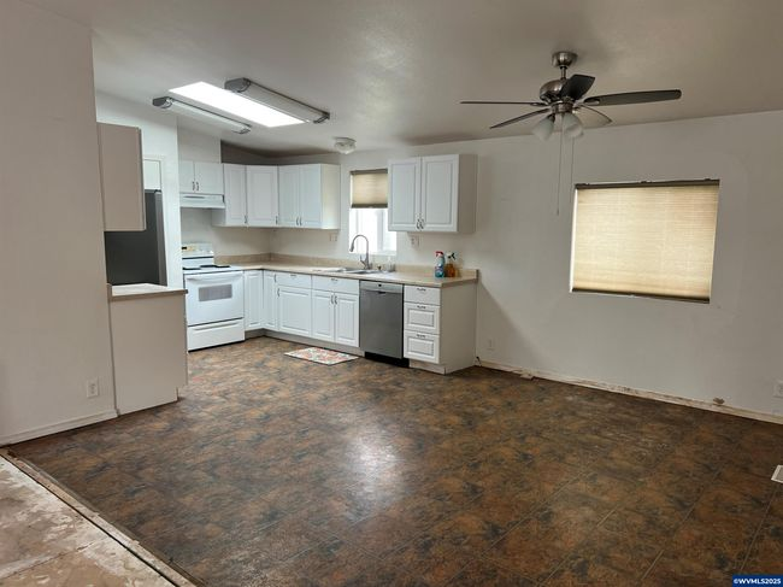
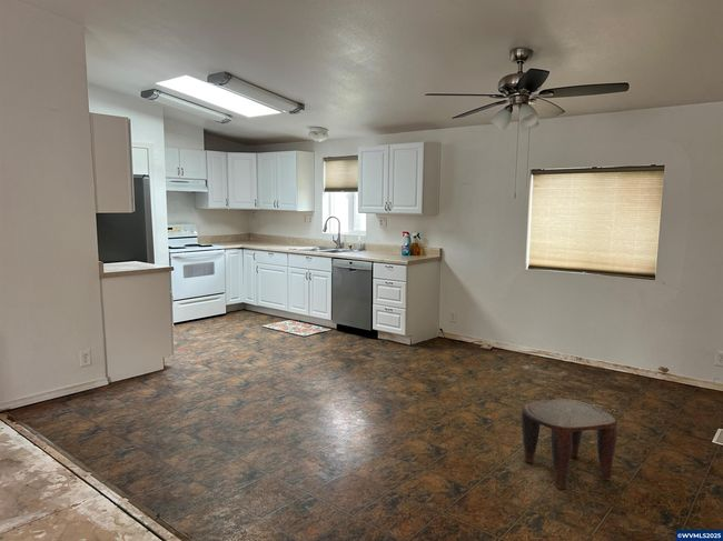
+ stool (566, 440)
